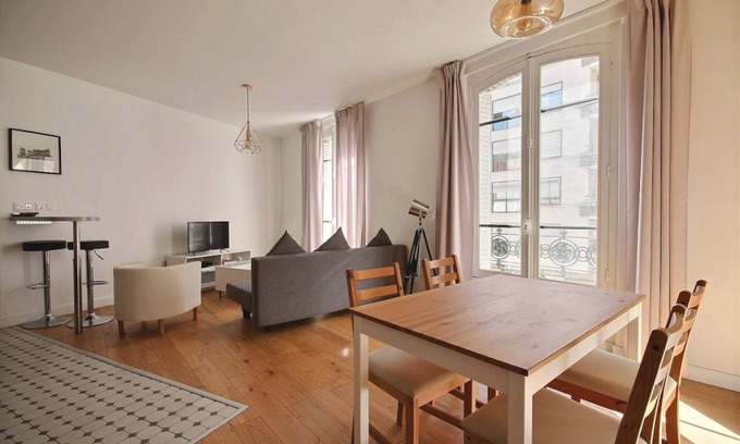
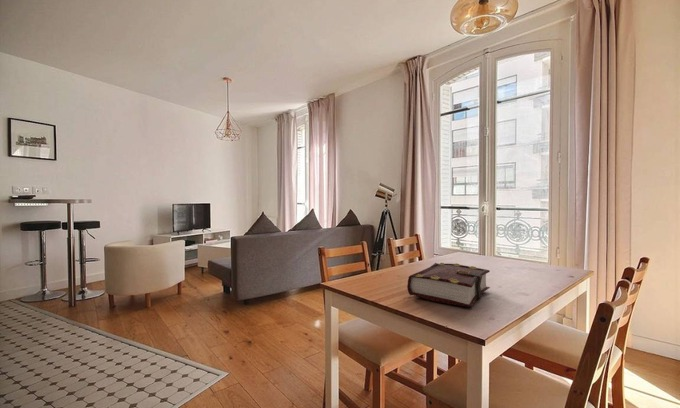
+ book (449, 281)
